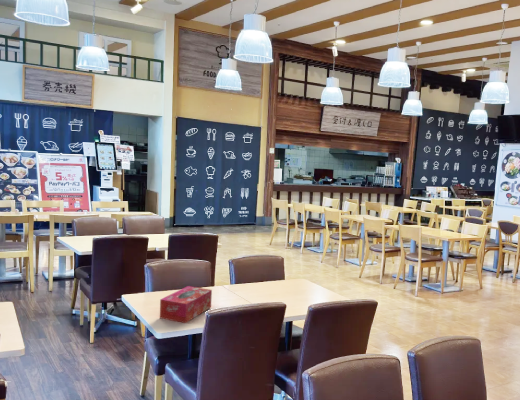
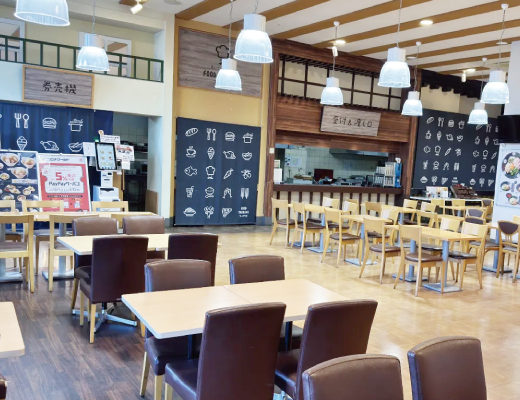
- tissue box (186, 303)
